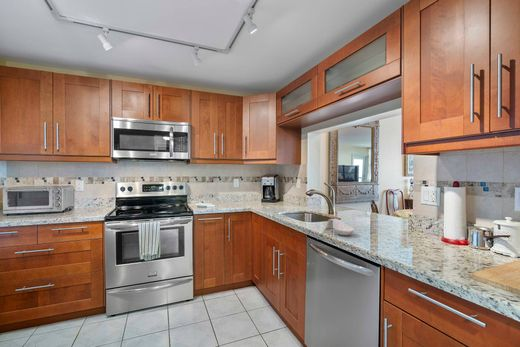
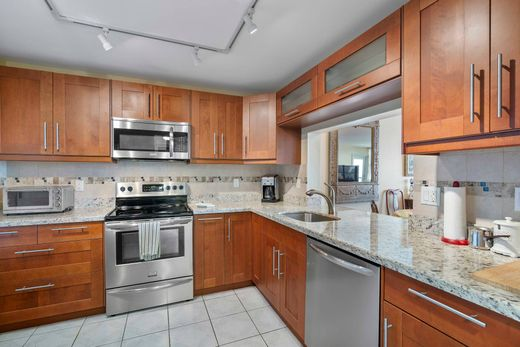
- spoon rest (338, 226)
